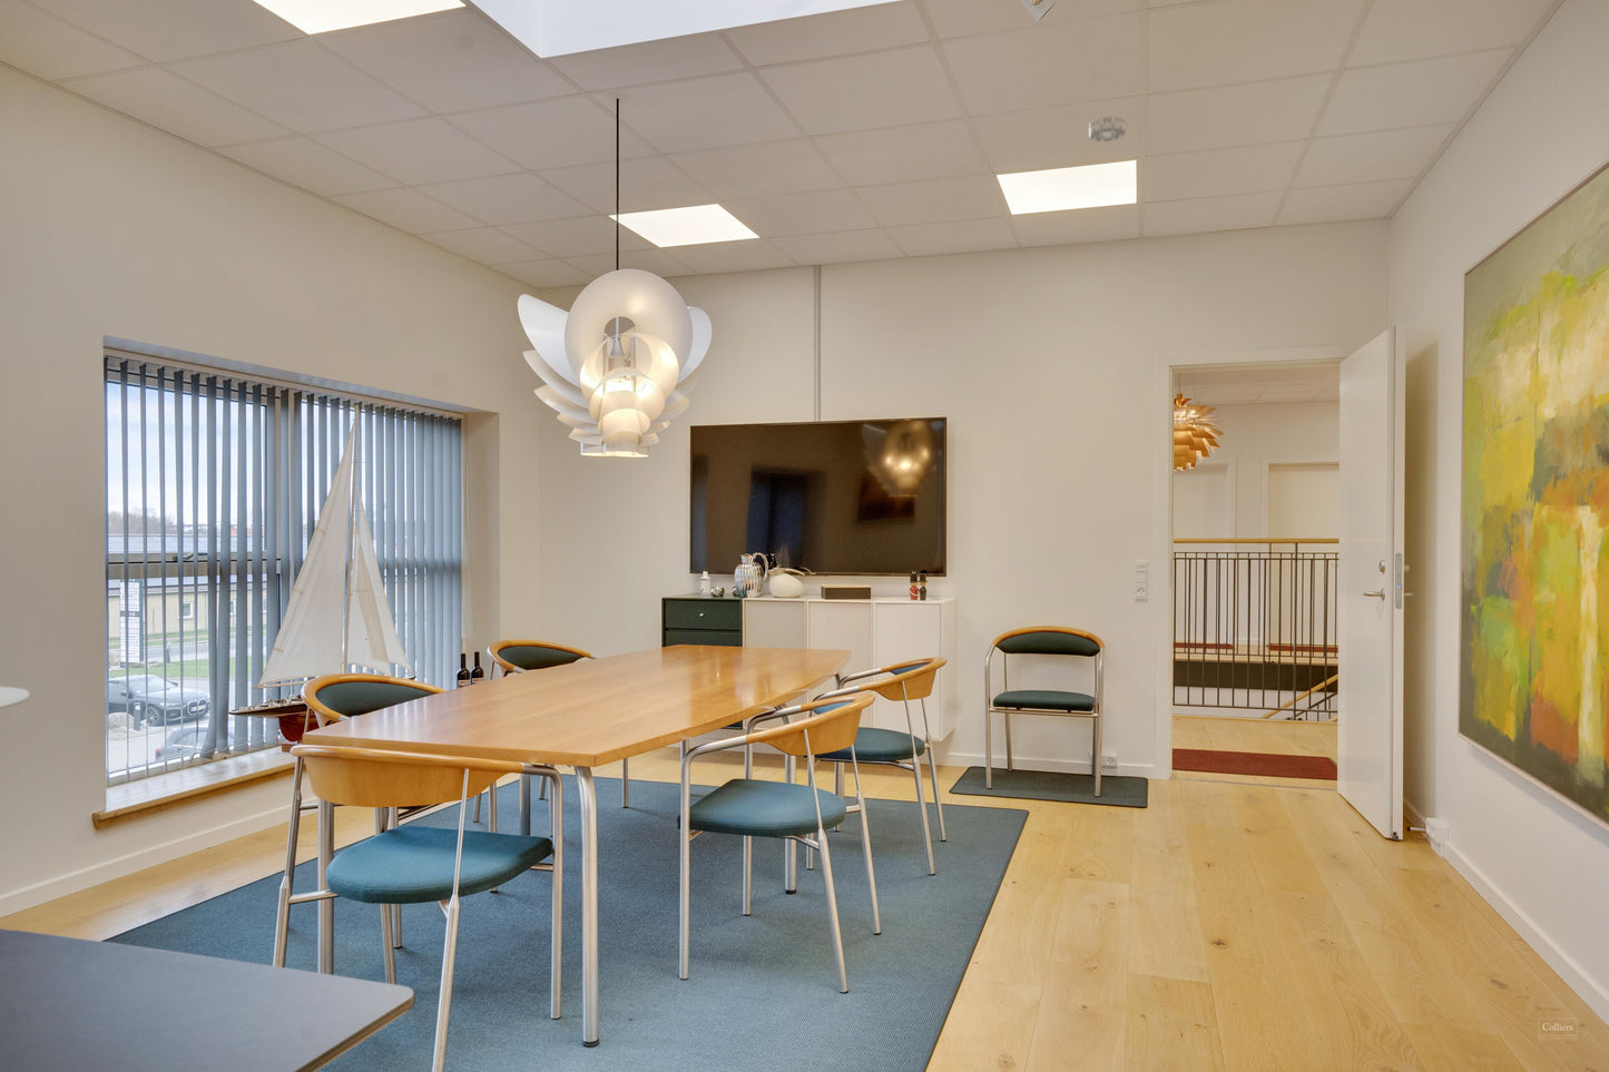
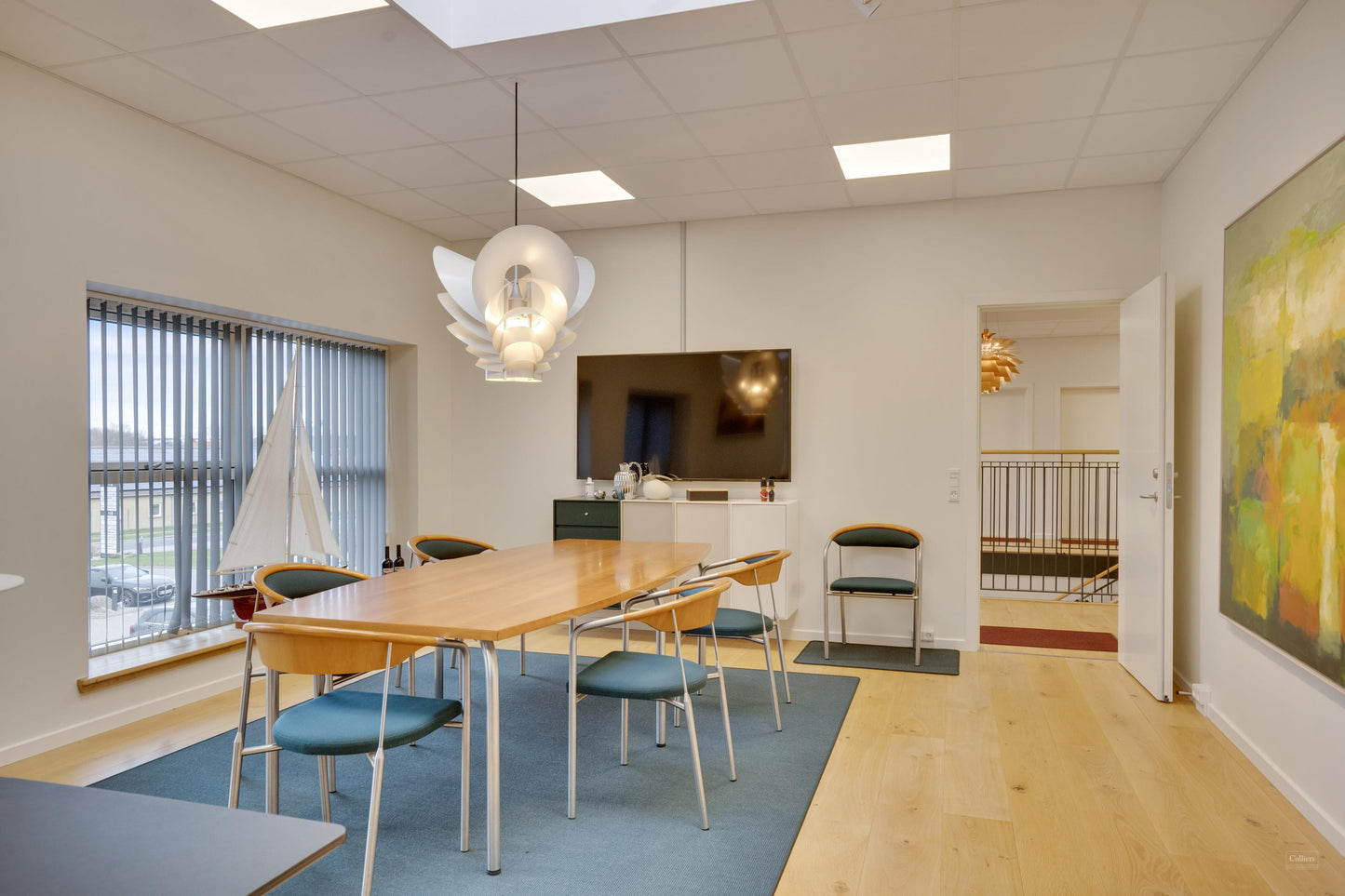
- smoke detector (1107, 128)
